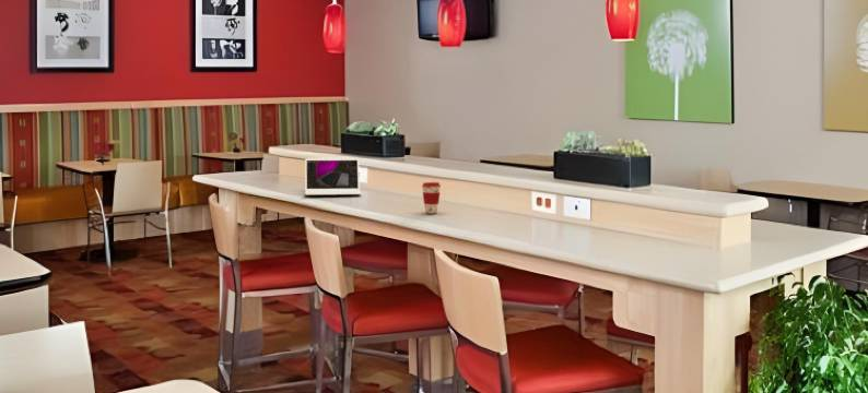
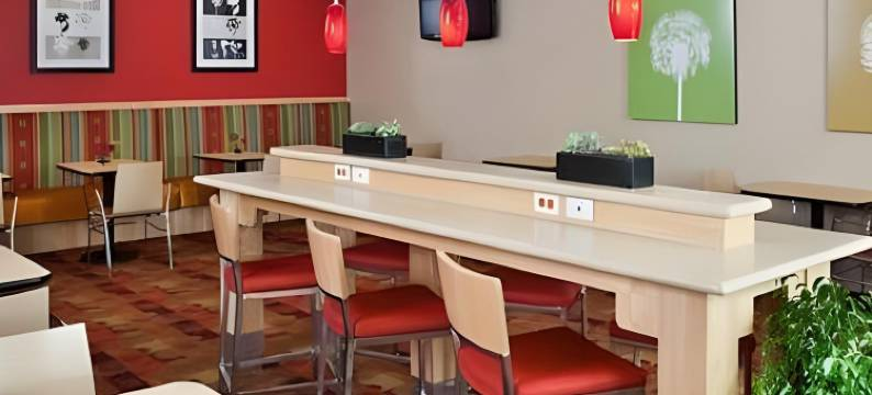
- laptop (332, 174)
- coffee cup (431, 198)
